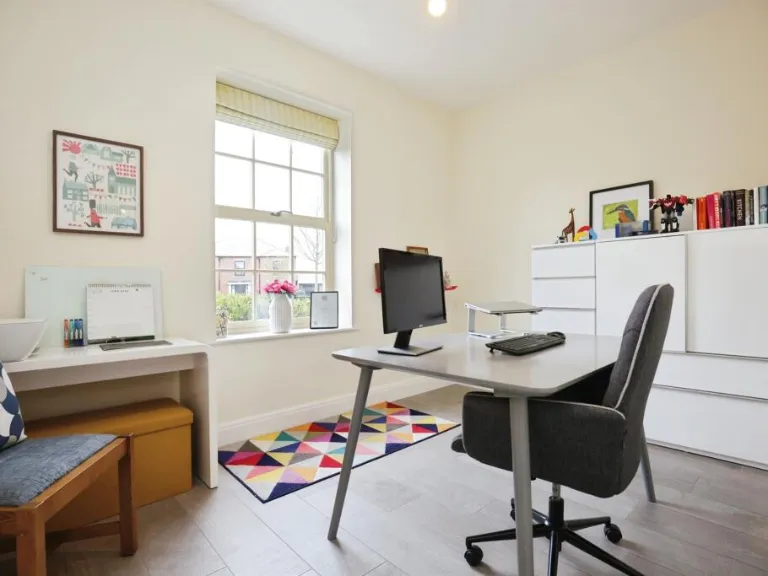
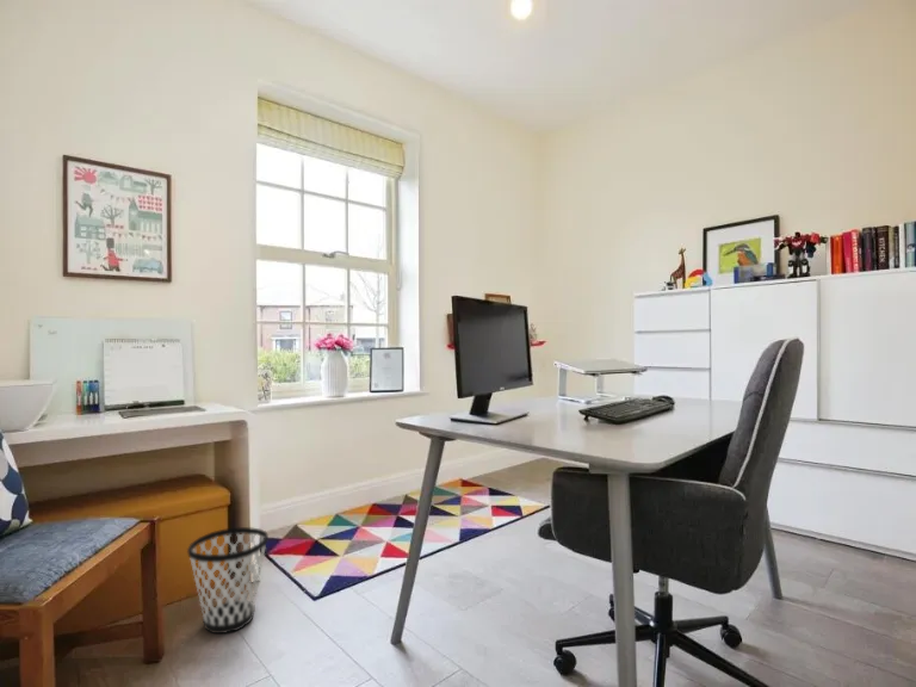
+ wastebasket (229, 581)
